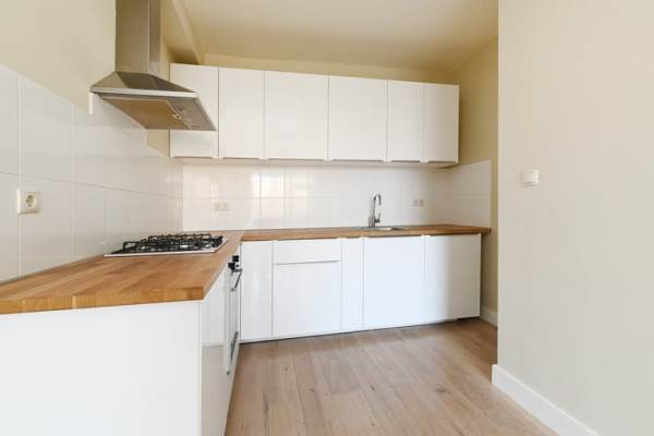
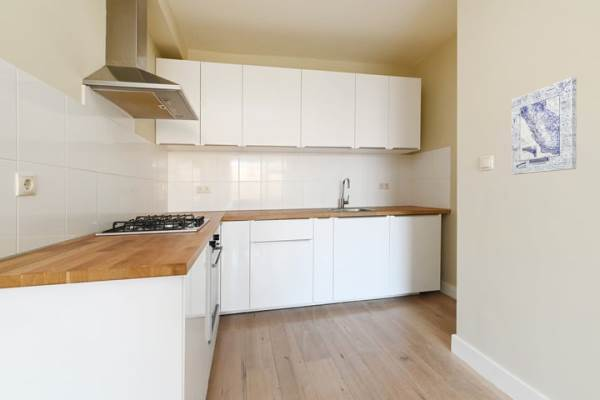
+ wall art (540, 130)
